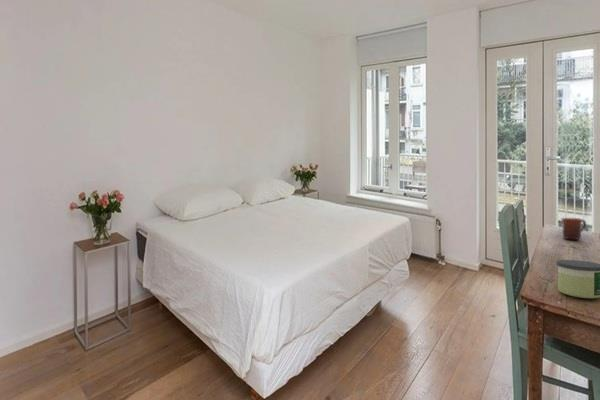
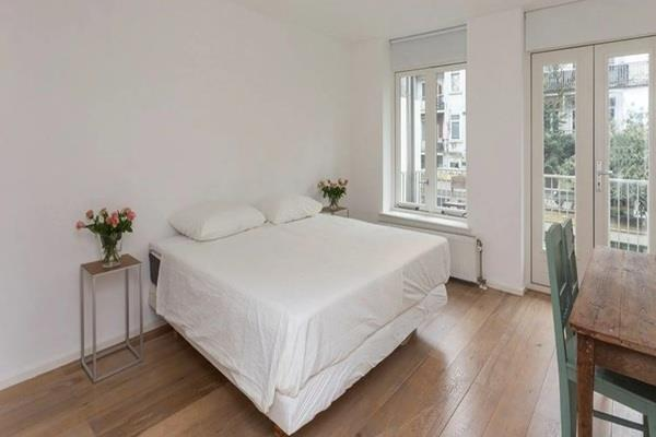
- candle (579, 278)
- mug (574, 228)
